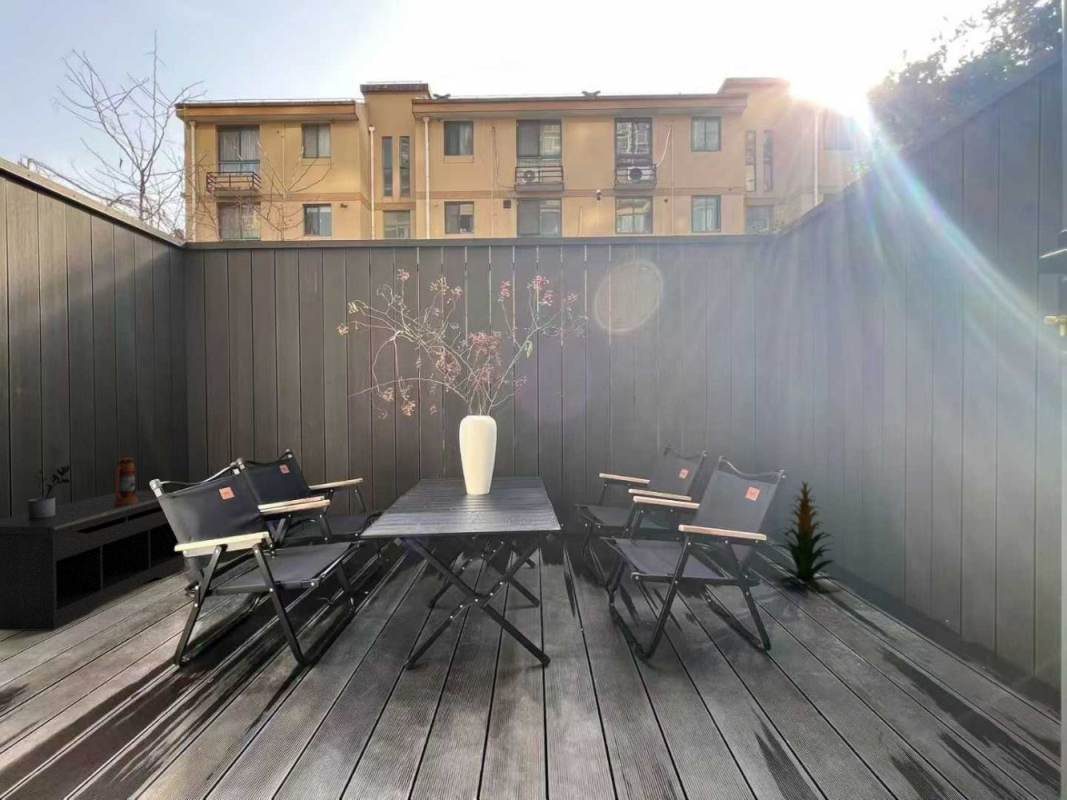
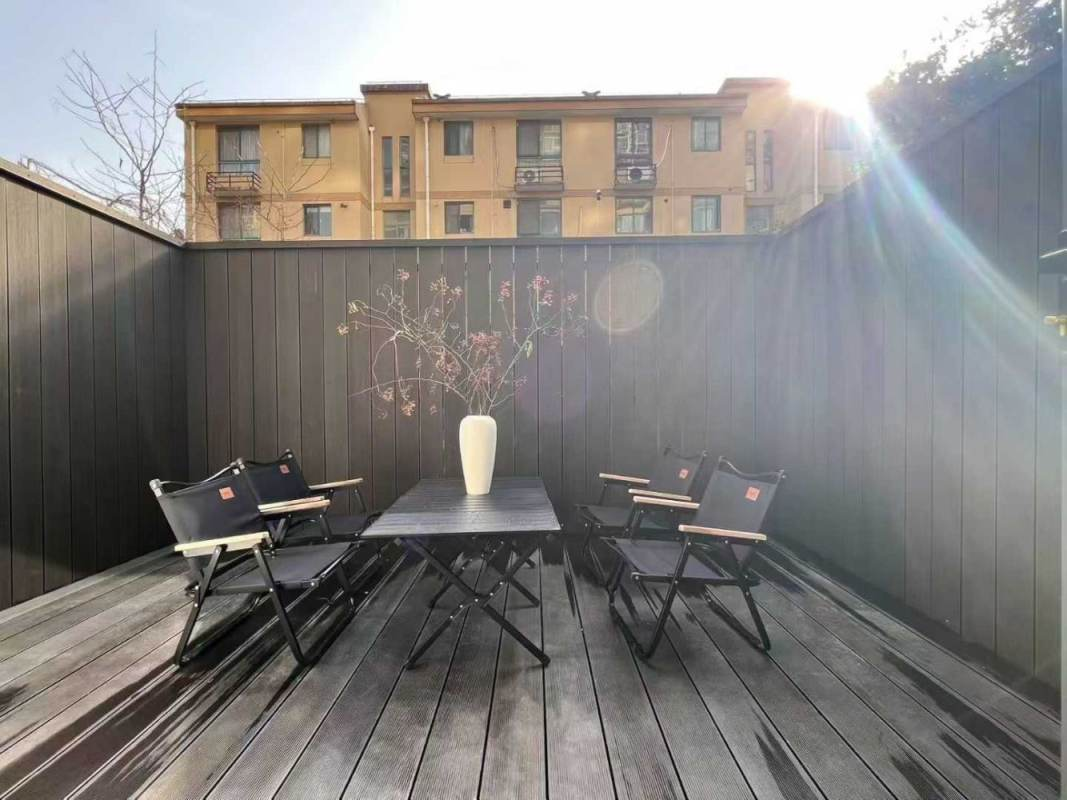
- lantern (125, 477)
- bench (93, 549)
- potted plant (48, 491)
- indoor plant (805, 531)
